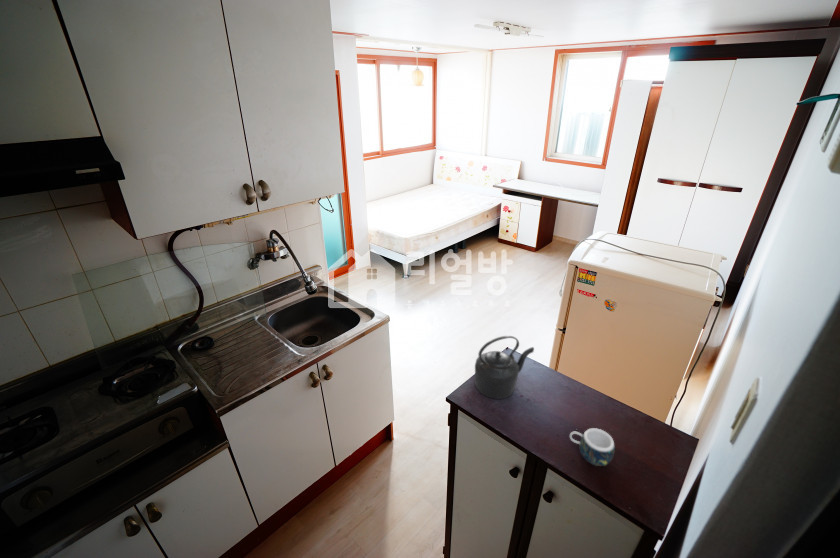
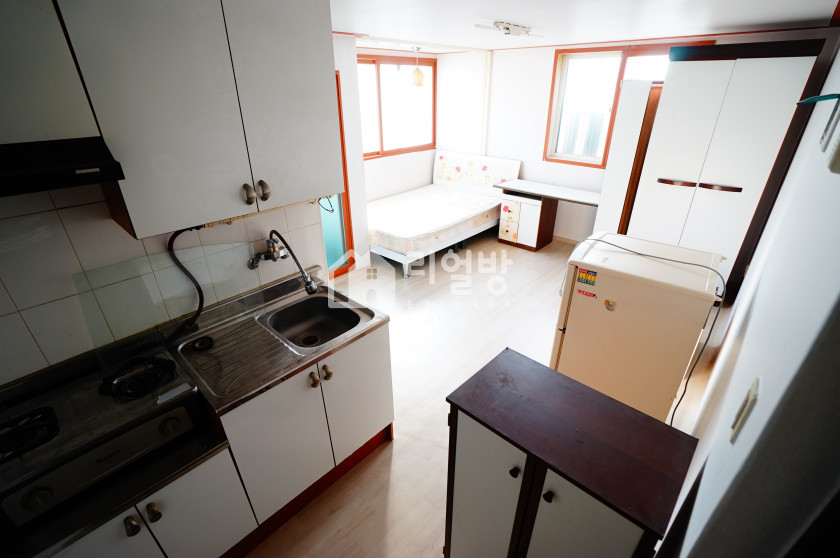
- kettle (506, 359)
- mug (590, 445)
